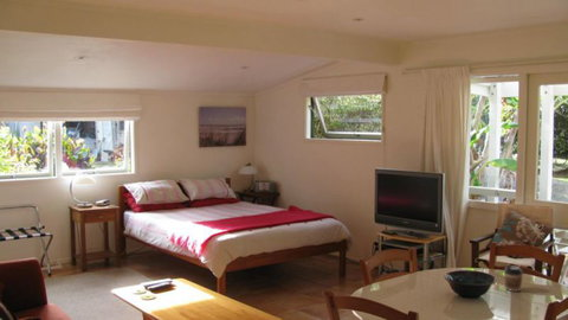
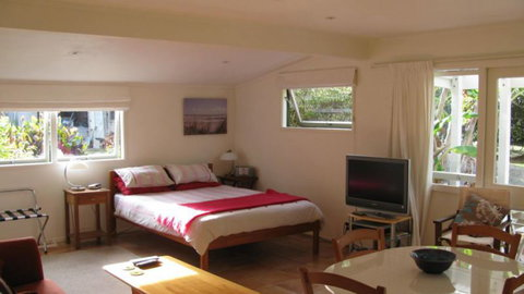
- coffee cup (512, 277)
